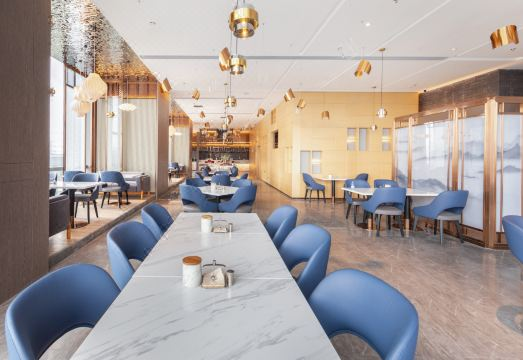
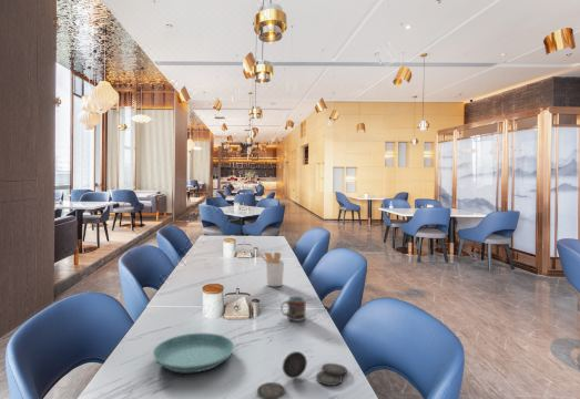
+ saucer (194, 352)
+ plate (304, 368)
+ utensil holder (269, 267)
+ cup (293, 308)
